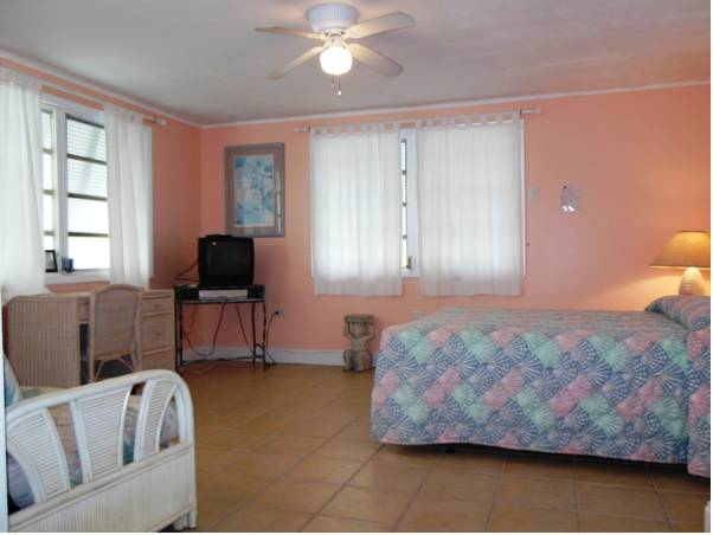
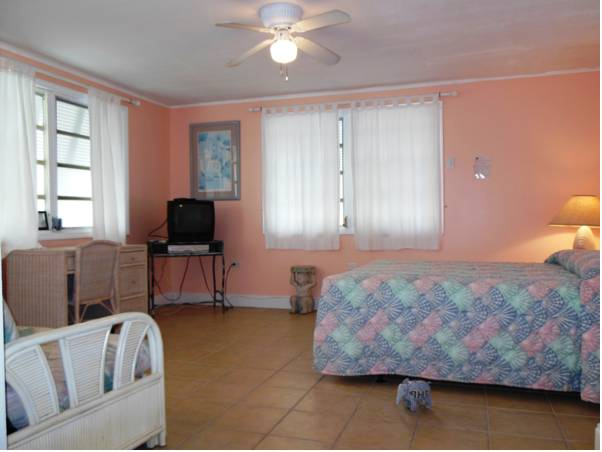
+ plush toy (414, 393)
